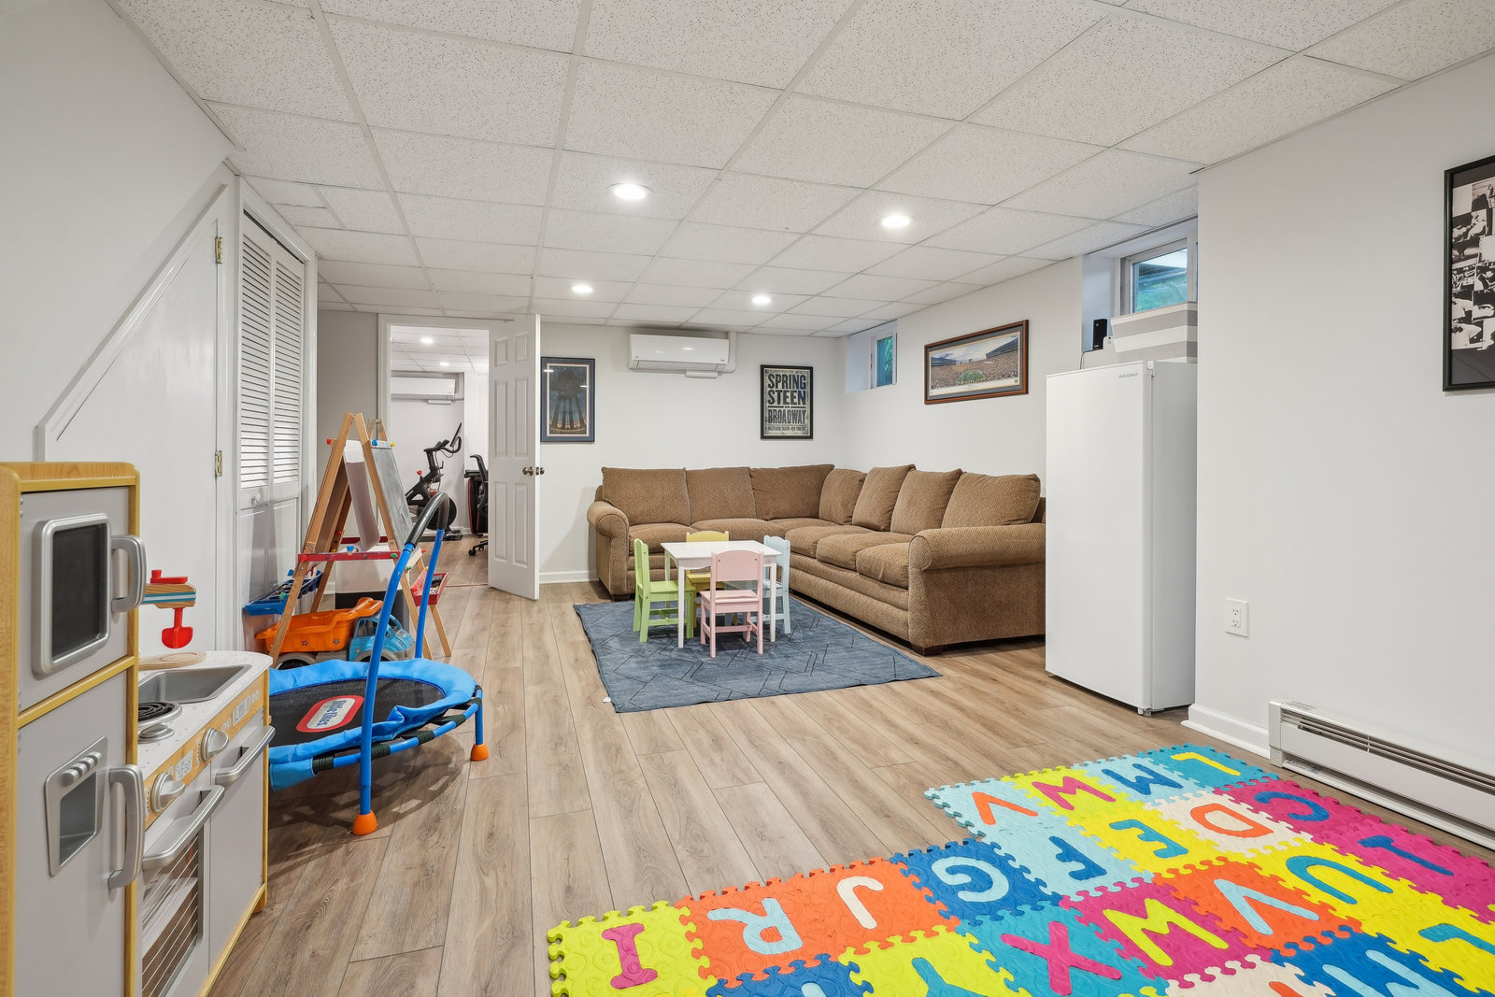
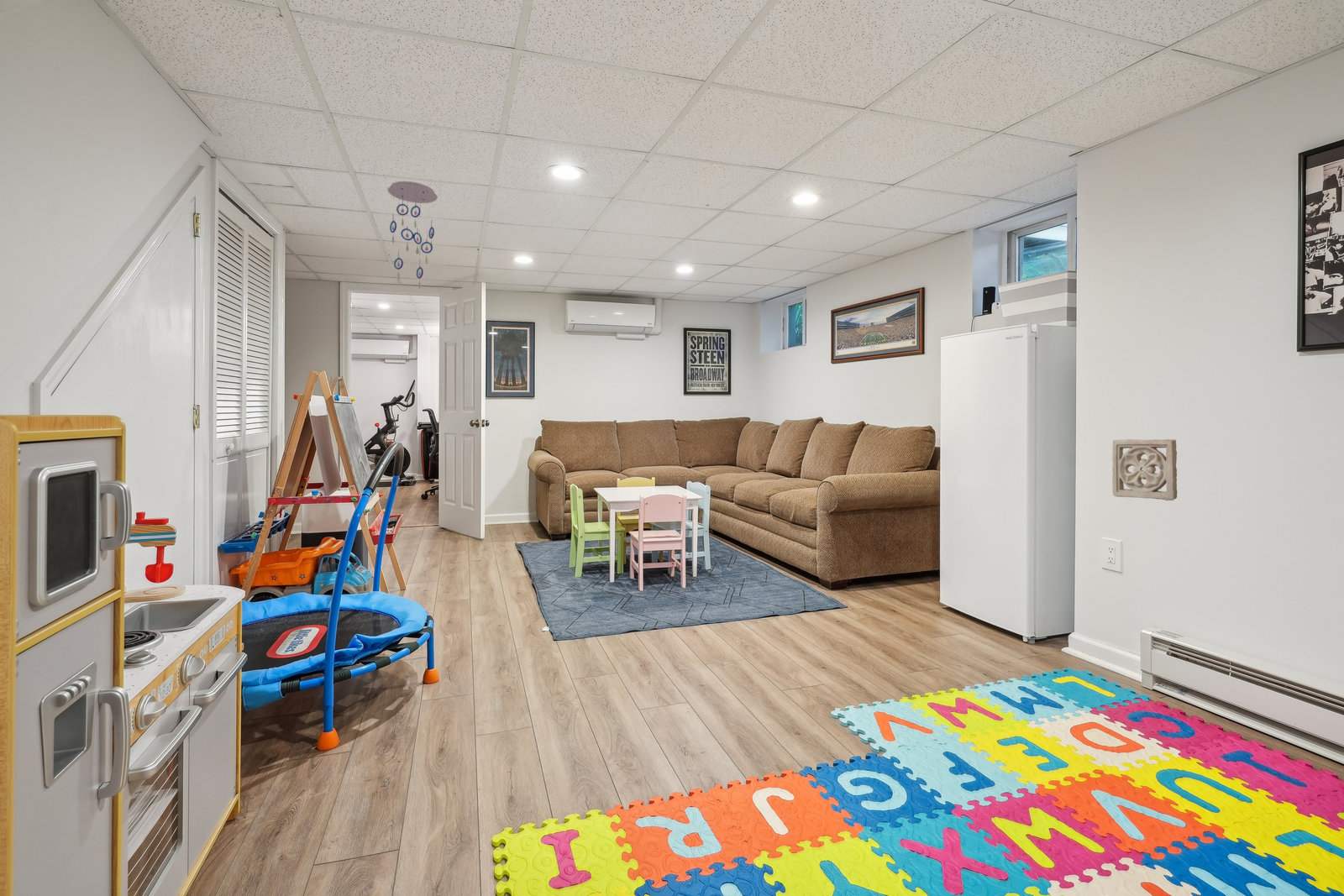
+ wall ornament (1143, 468)
+ ceiling mobile (412, 238)
